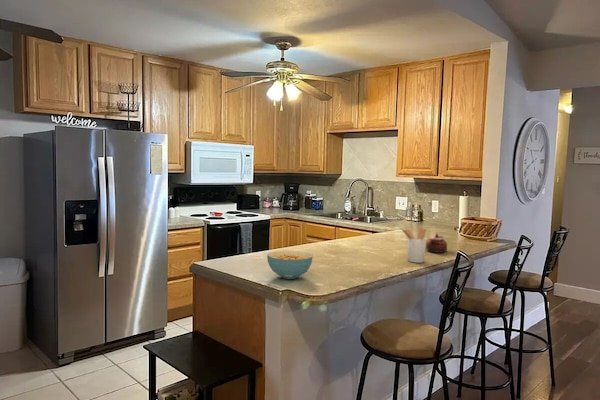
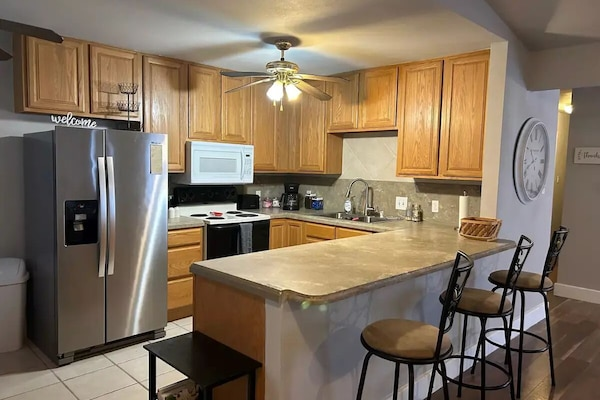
- cereal bowl (289, 266)
- teapot (436, 242)
- utensil holder (412, 243)
